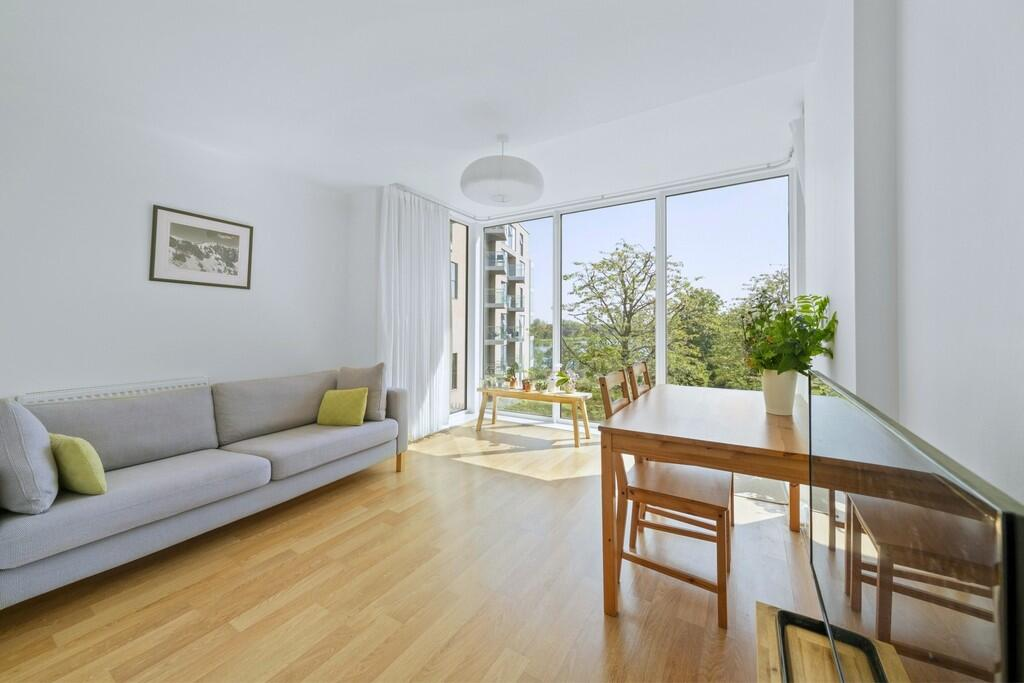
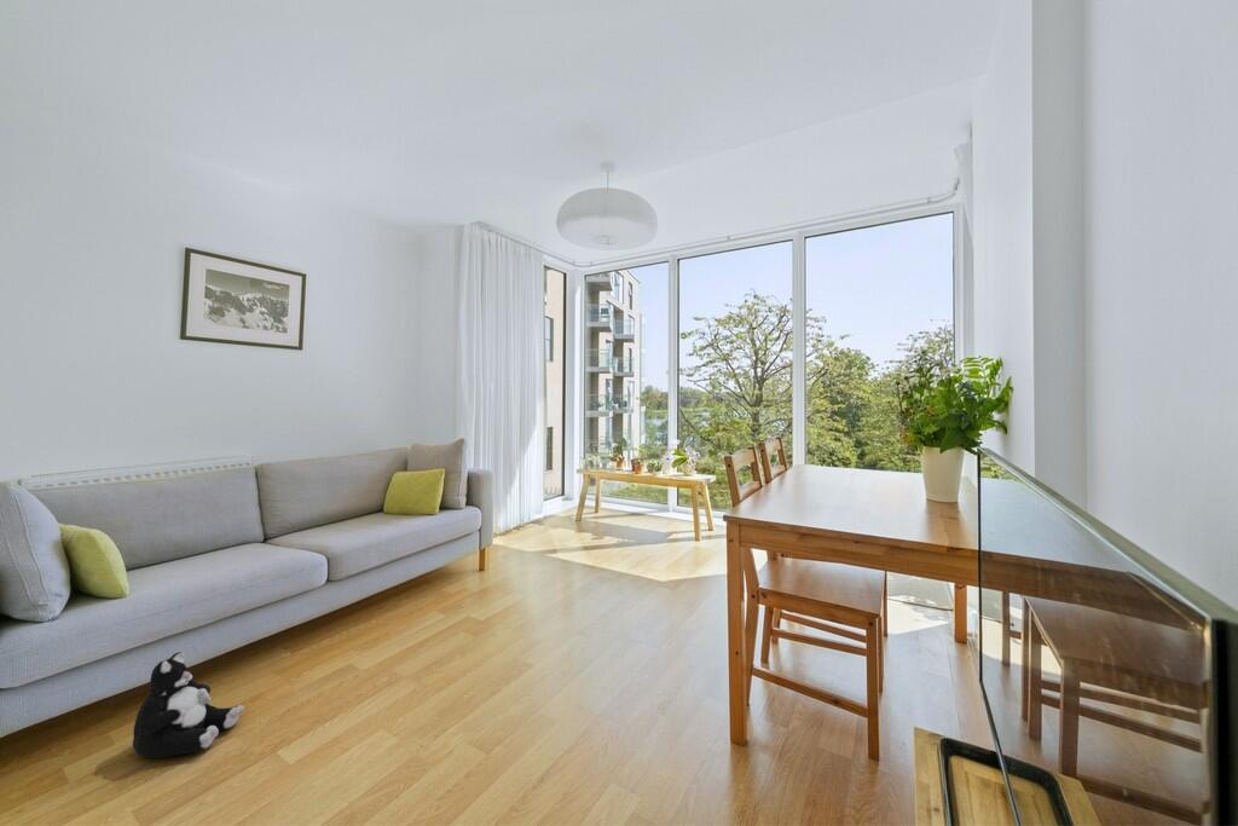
+ plush toy (184, 699)
